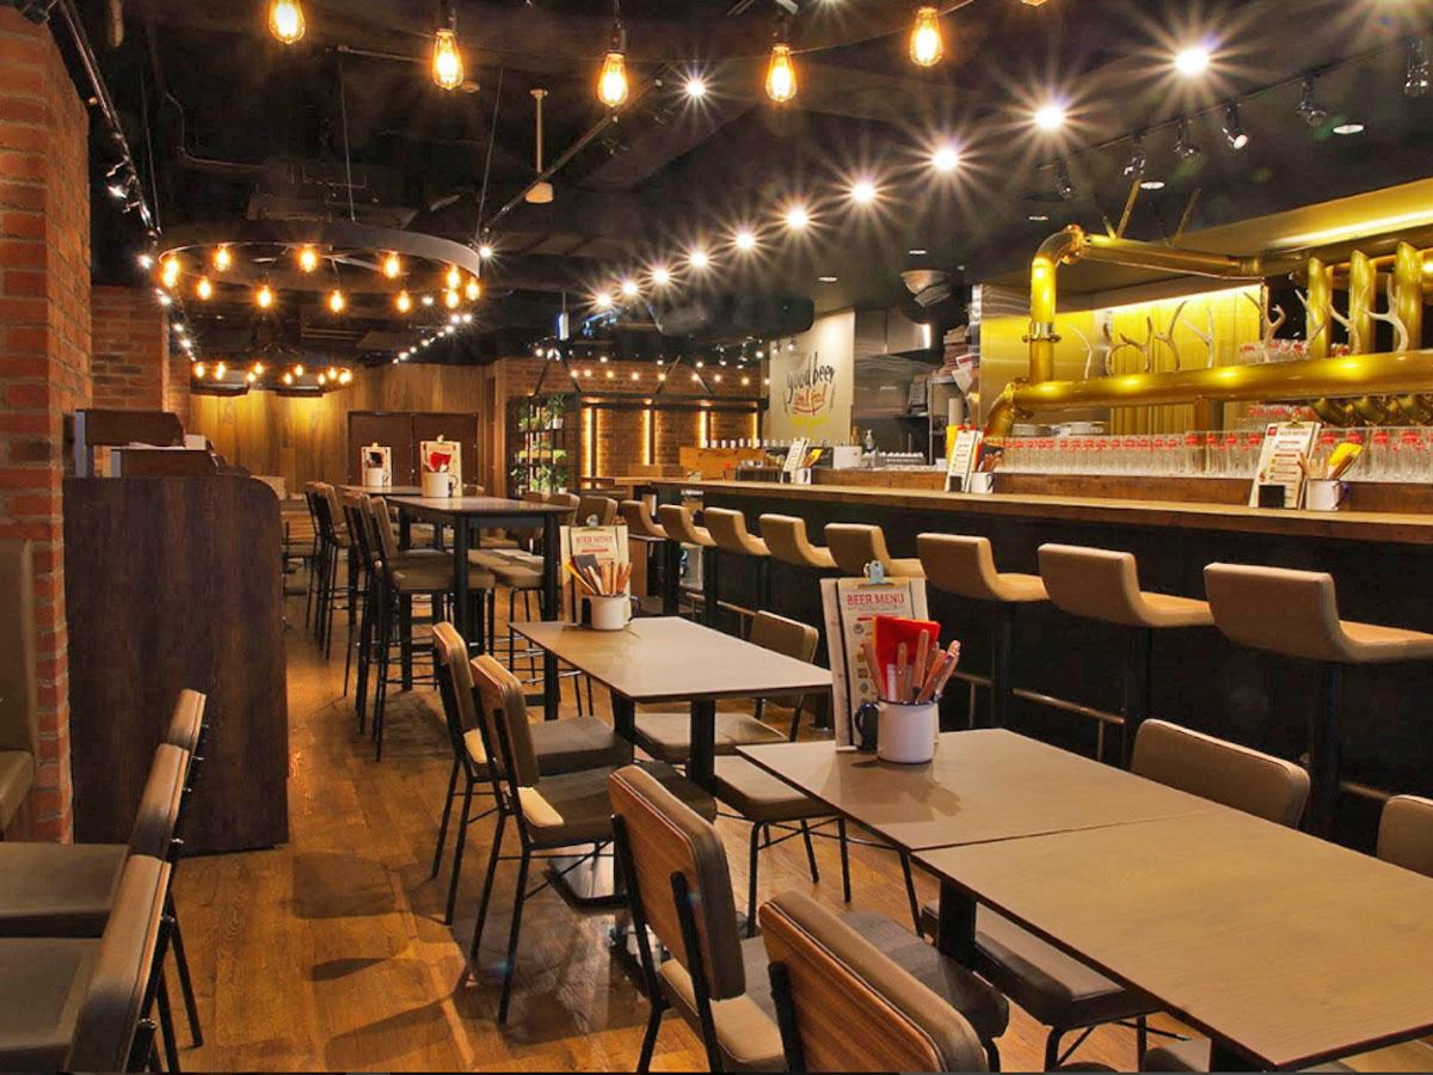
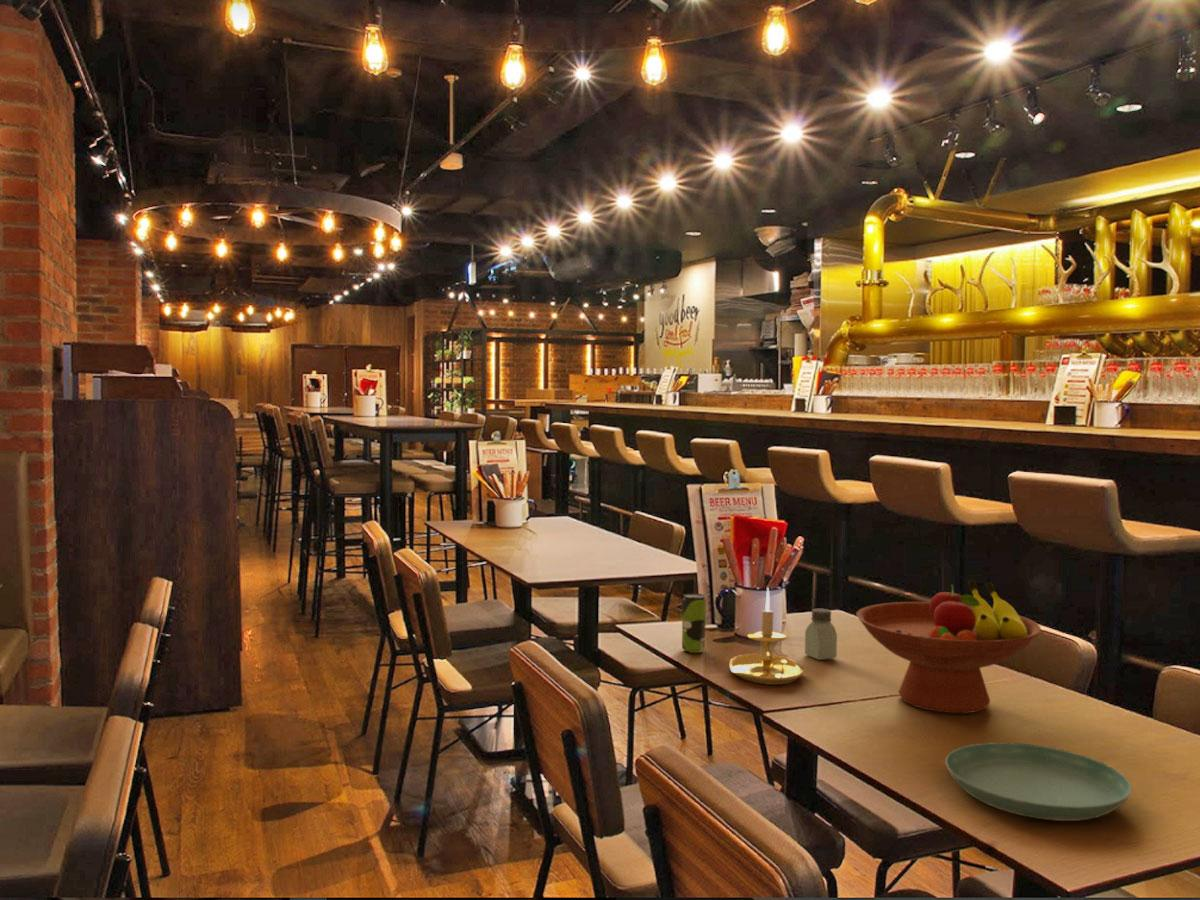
+ fruit bowl (945, 644)
+ candle holder (769, 632)
+ saltshaker (821, 633)
+ beverage can (693, 623)
+ saucer (1034, 782)
